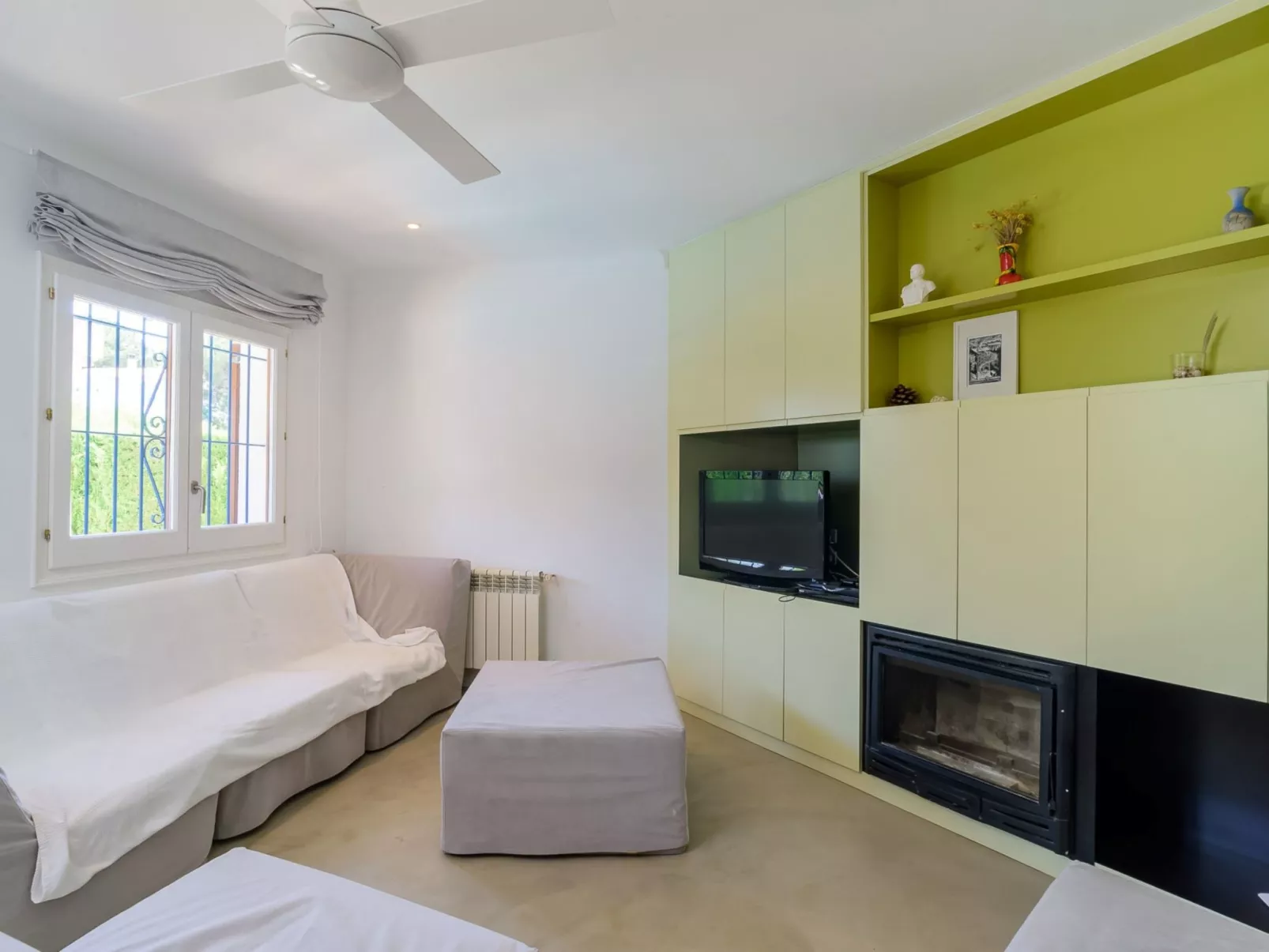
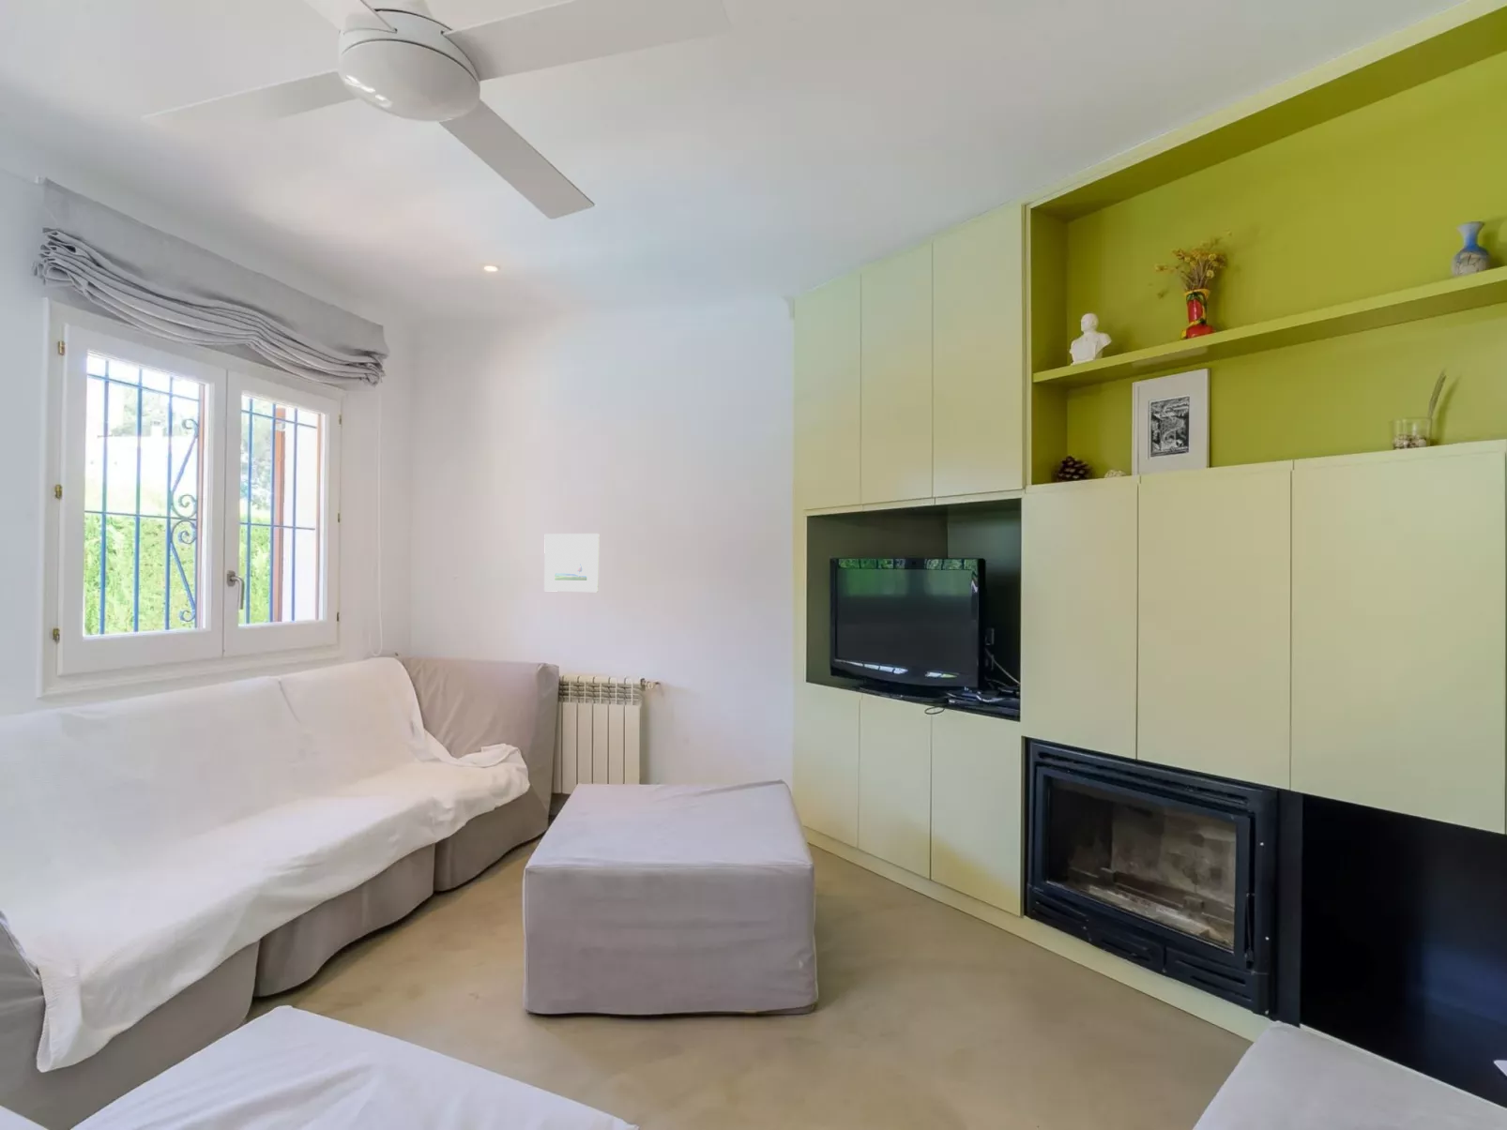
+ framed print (570, 561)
